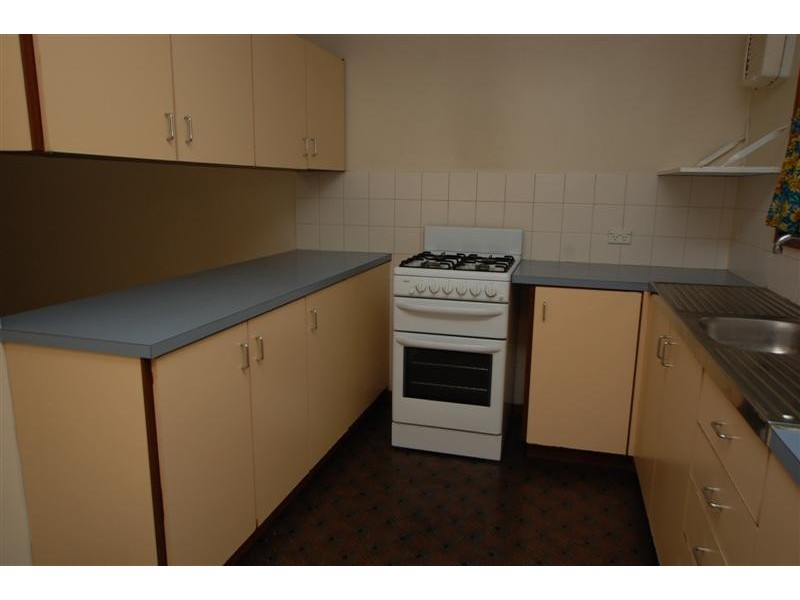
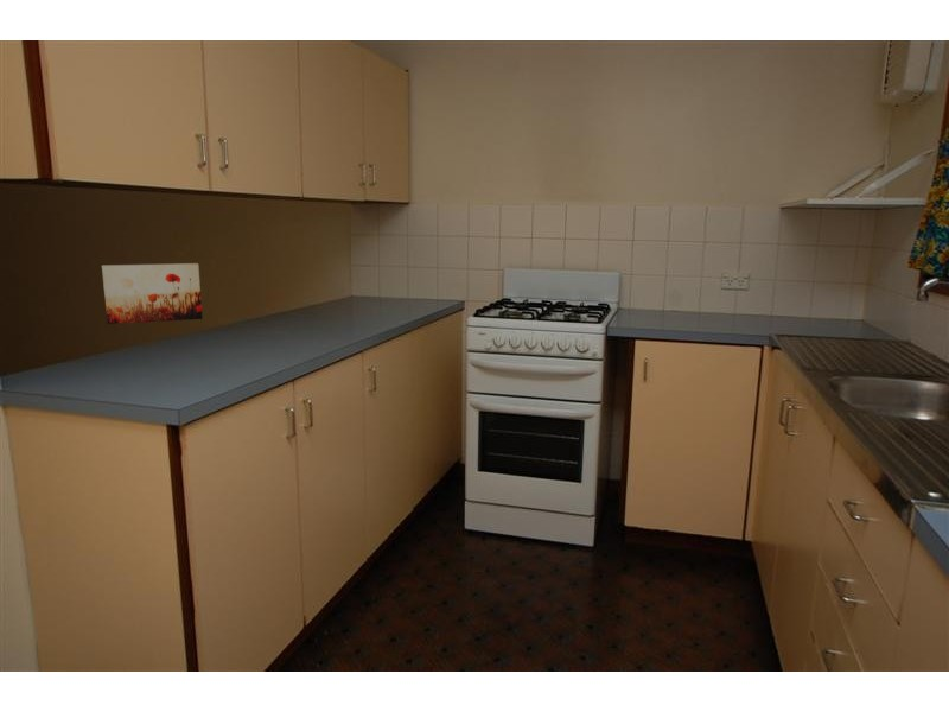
+ wall art (153, 292)
